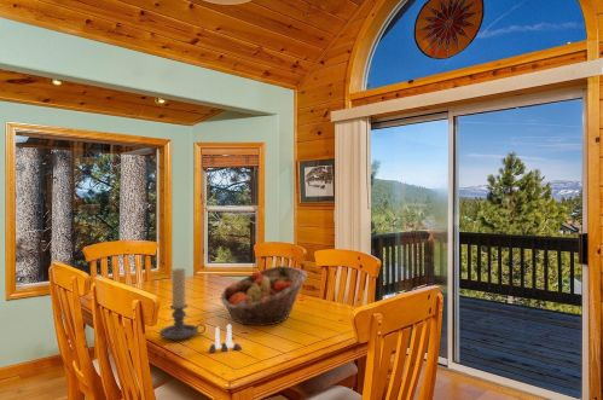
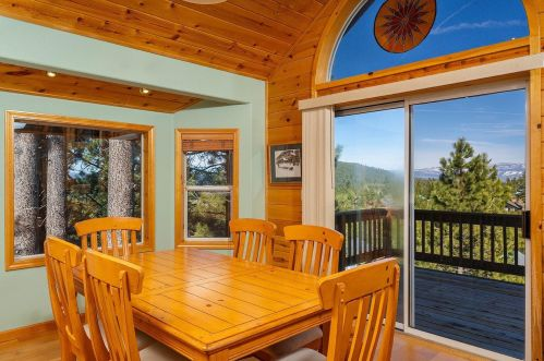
- salt and pepper shaker set (227, 337)
- fruit basket (263, 292)
- candle holder (182, 301)
